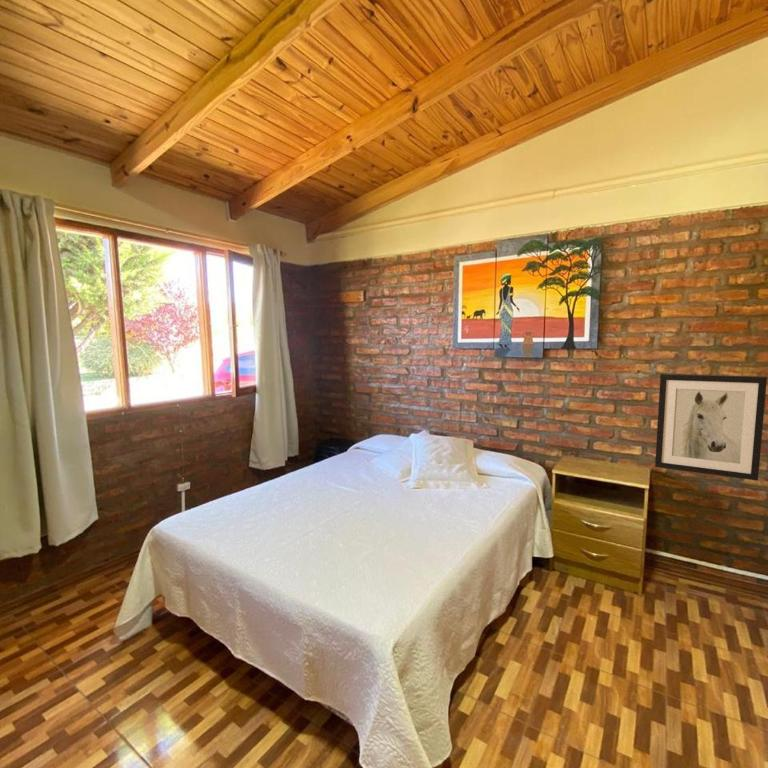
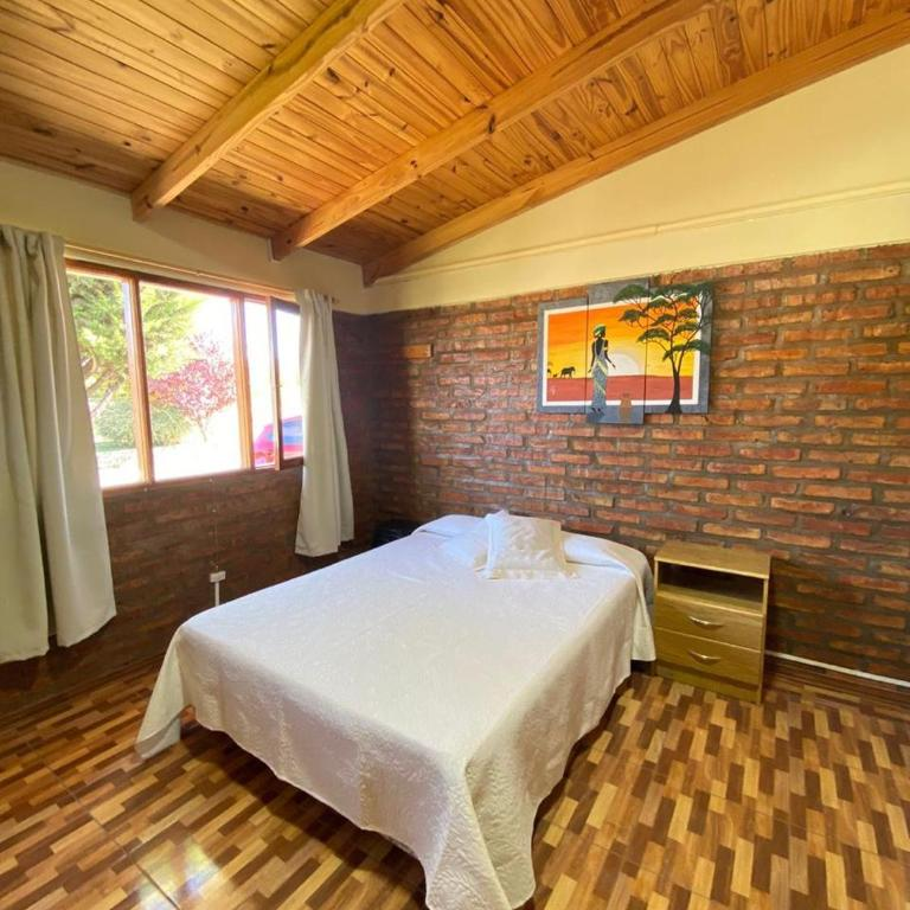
- wall art (706, 424)
